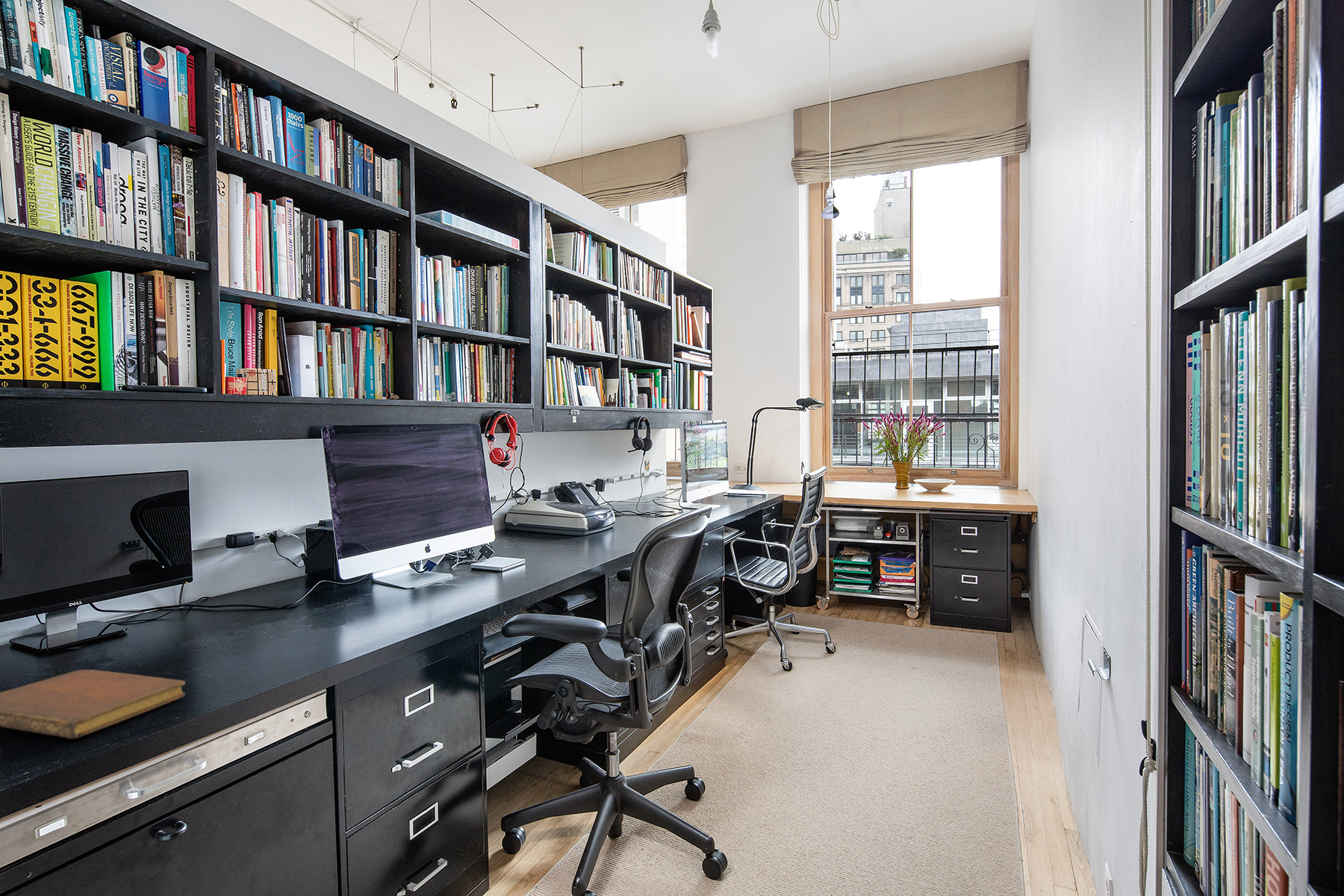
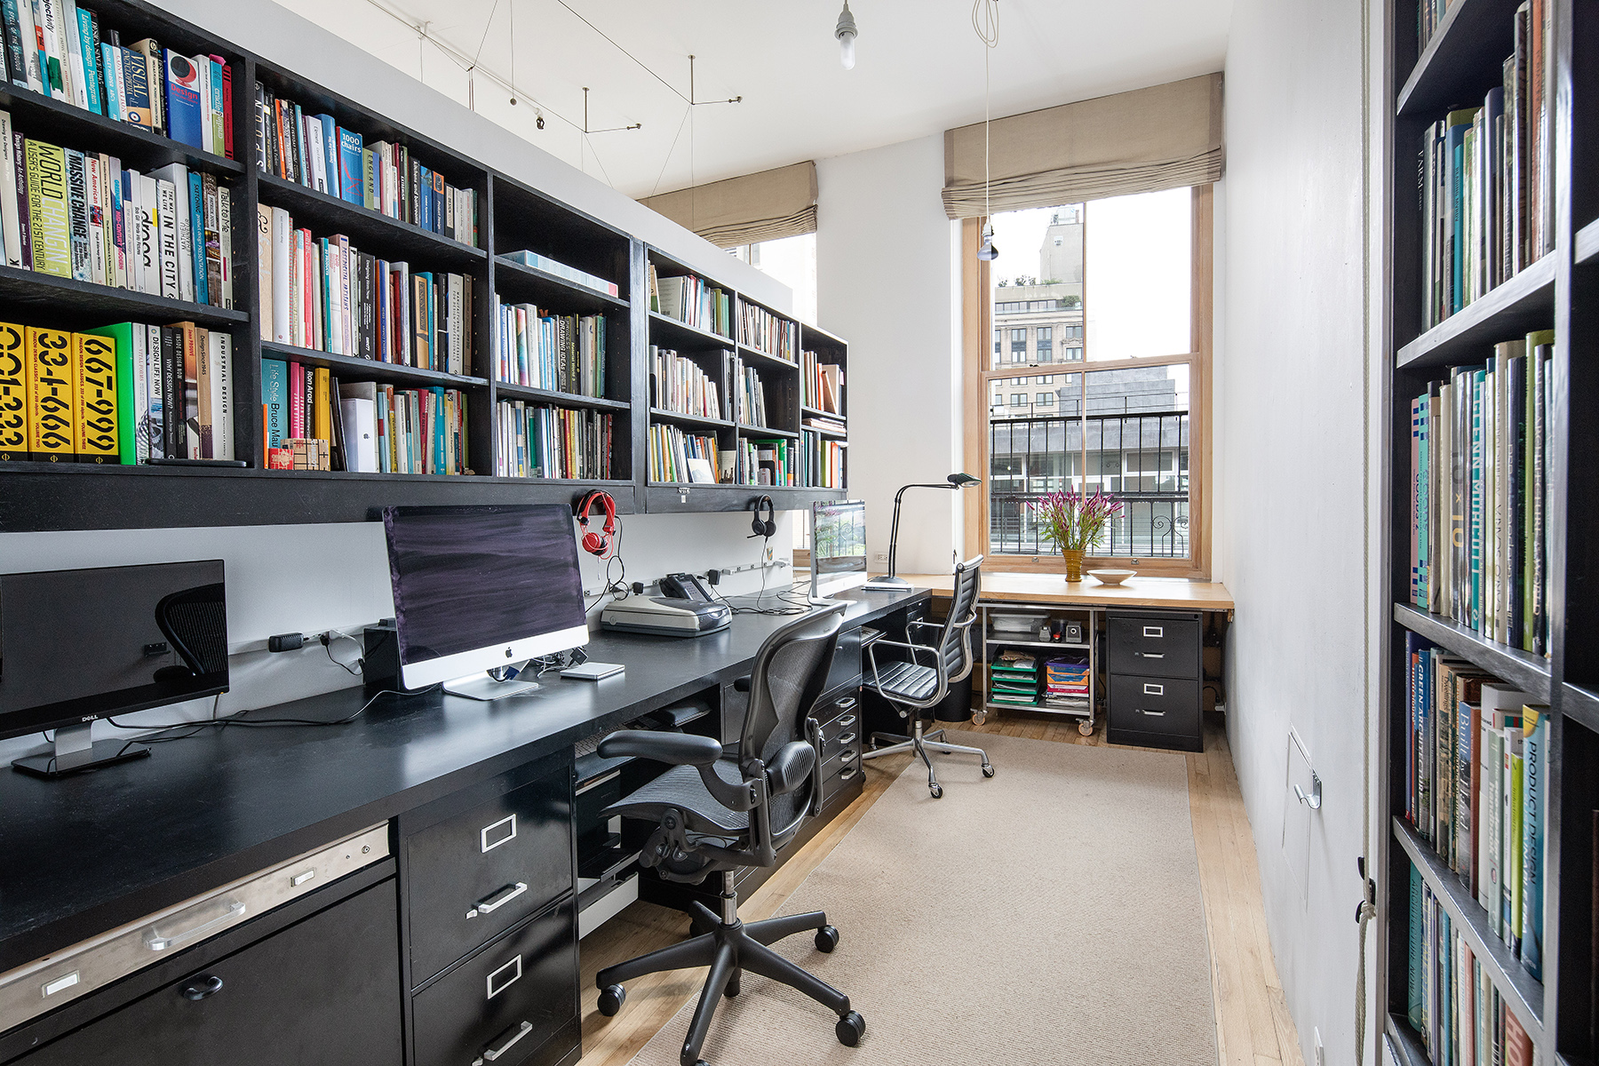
- notebook (77, 700)
